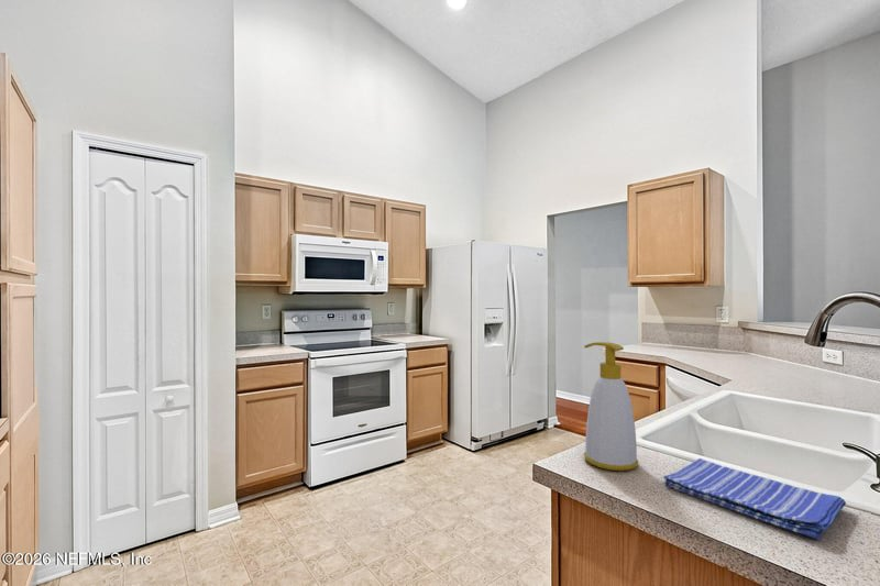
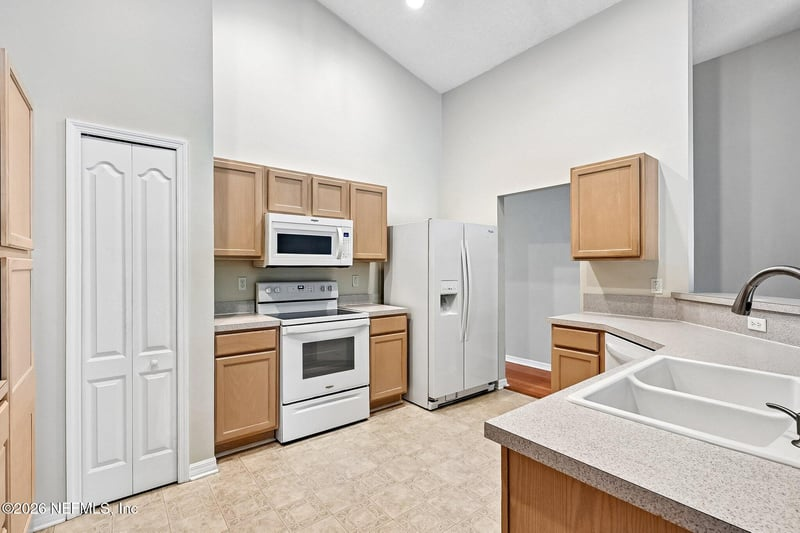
- soap bottle (609, 401)
- dish towel (749, 489)
